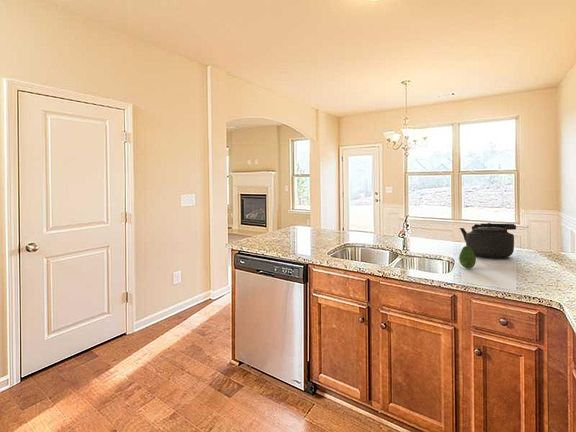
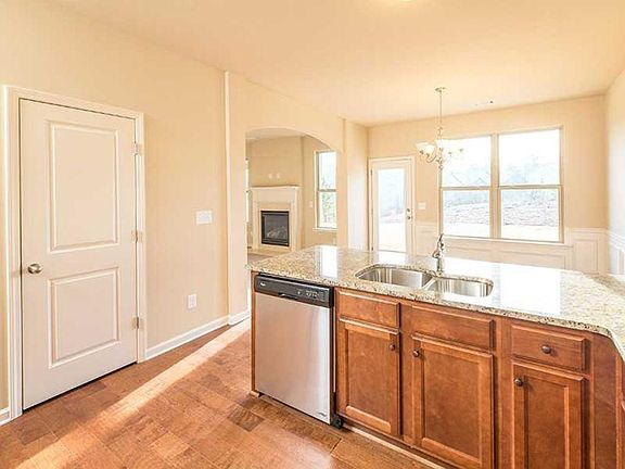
- kettle (488, 238)
- fruit (467, 257)
